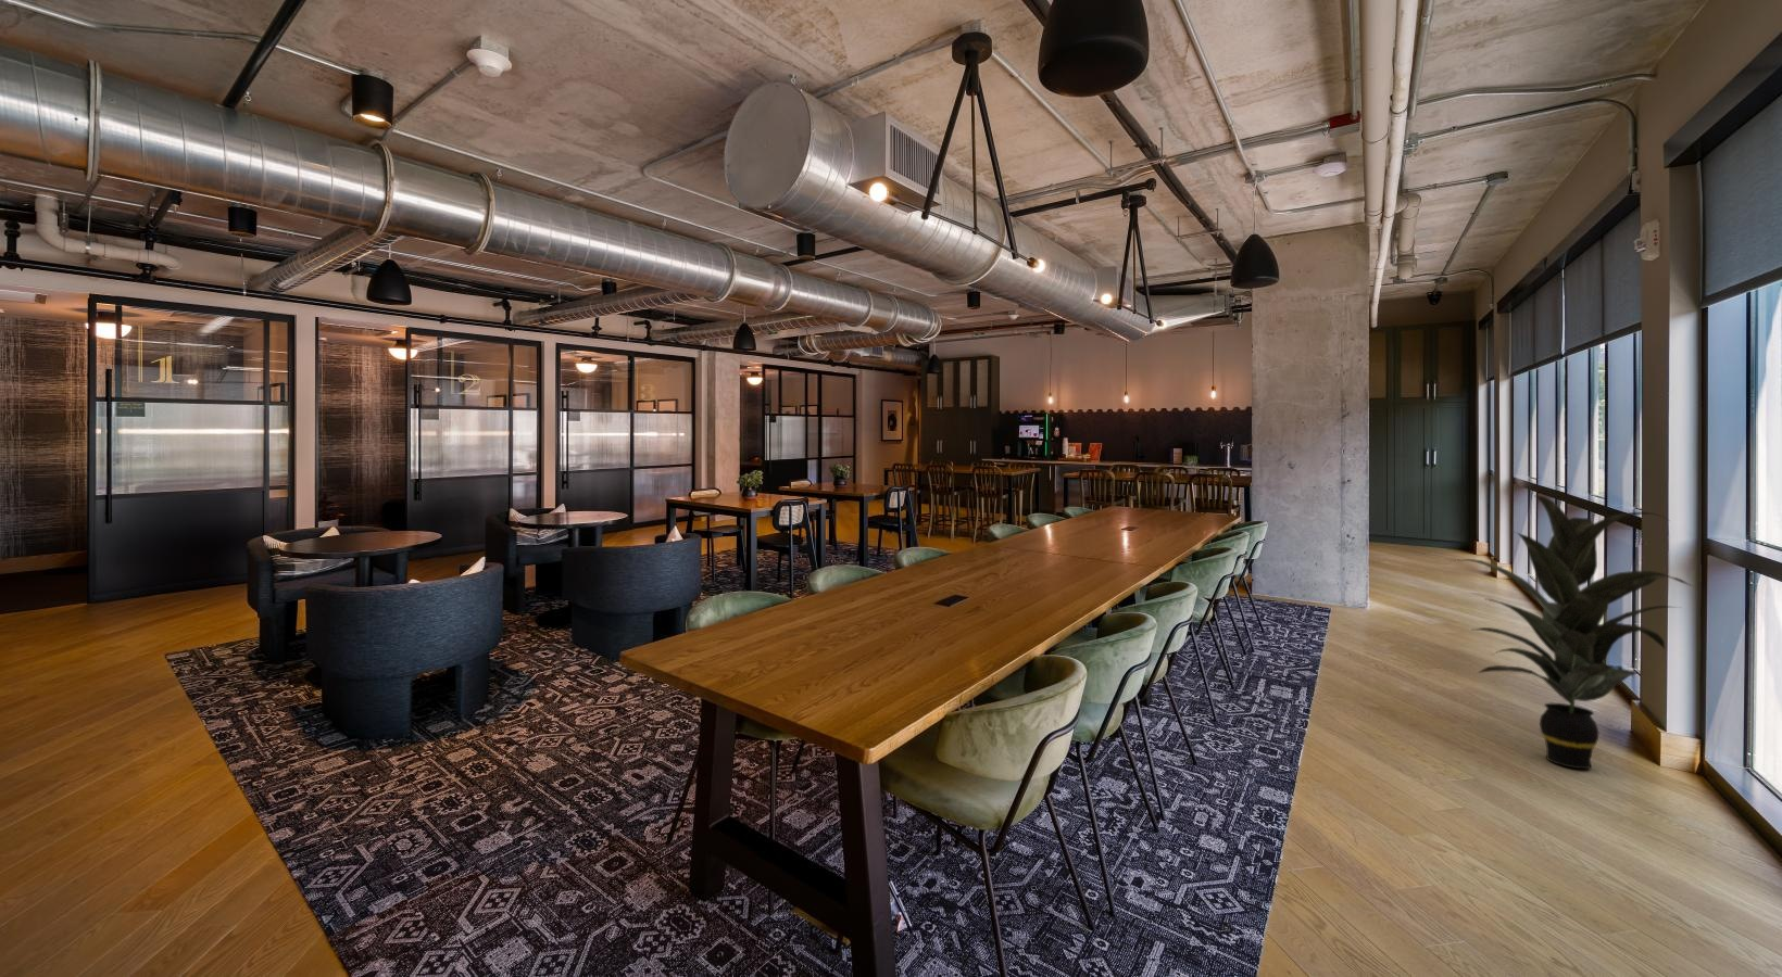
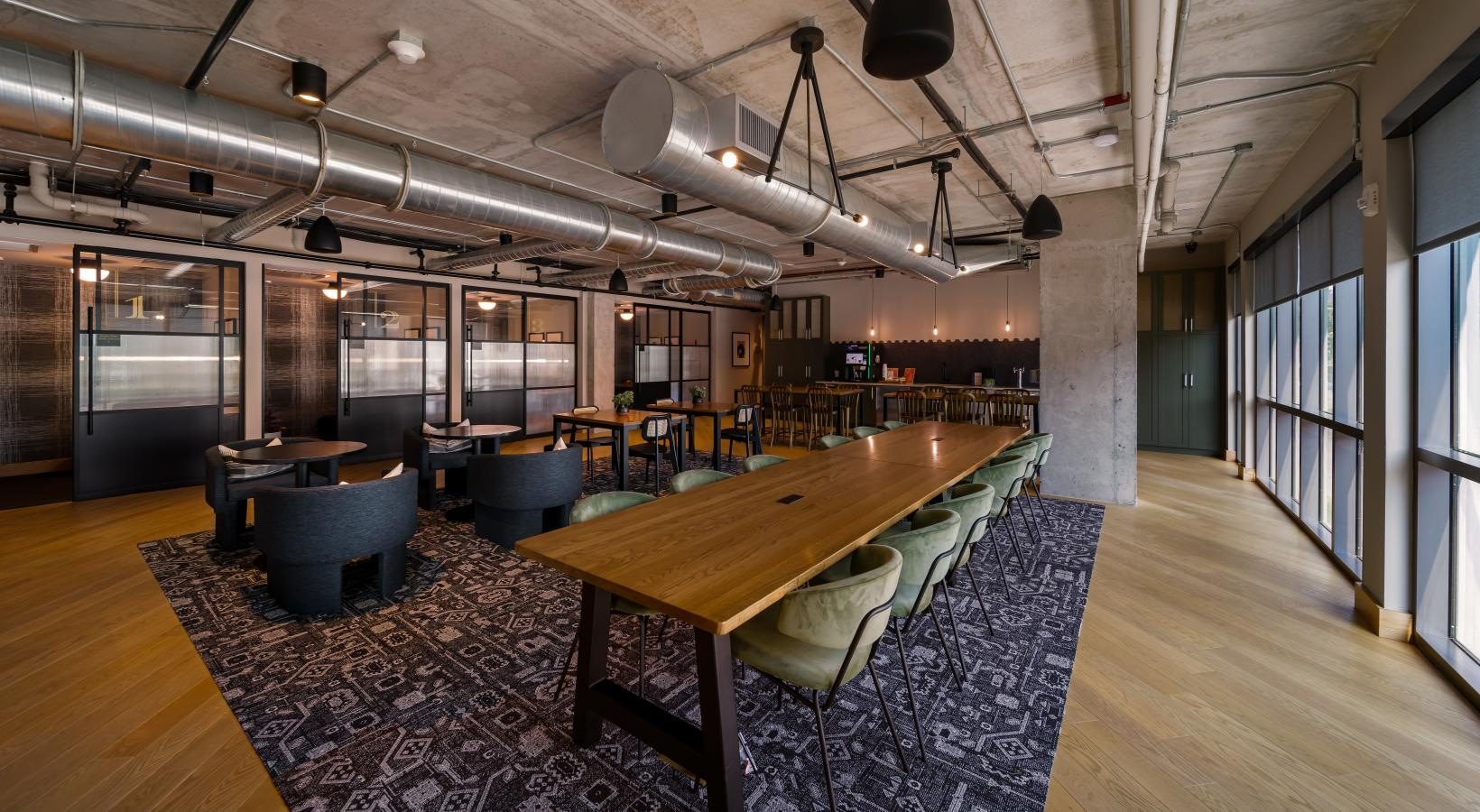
- indoor plant (1565, 627)
